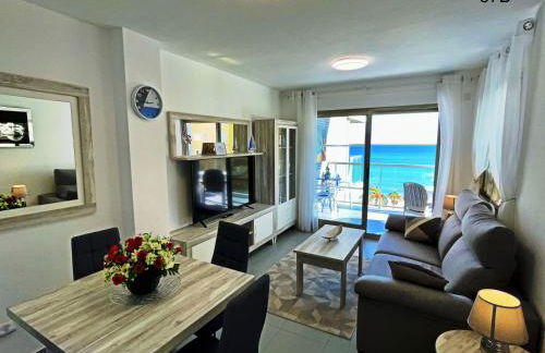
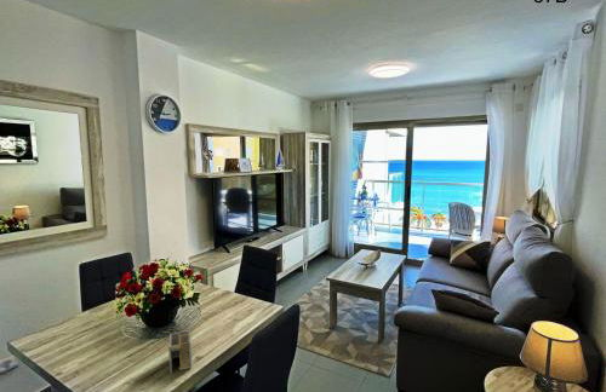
+ napkin holder (179, 346)
